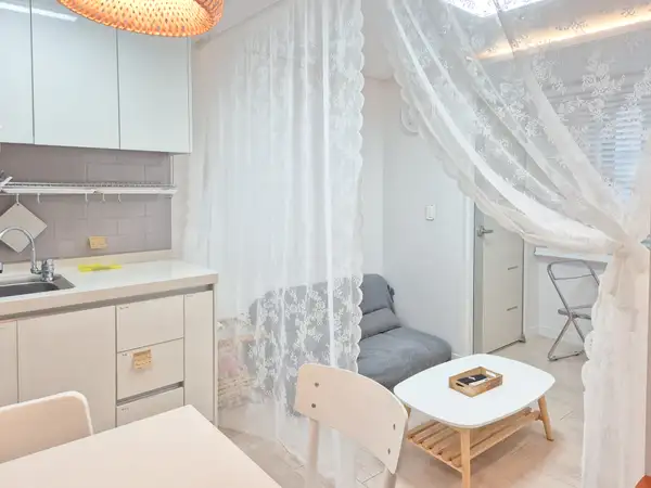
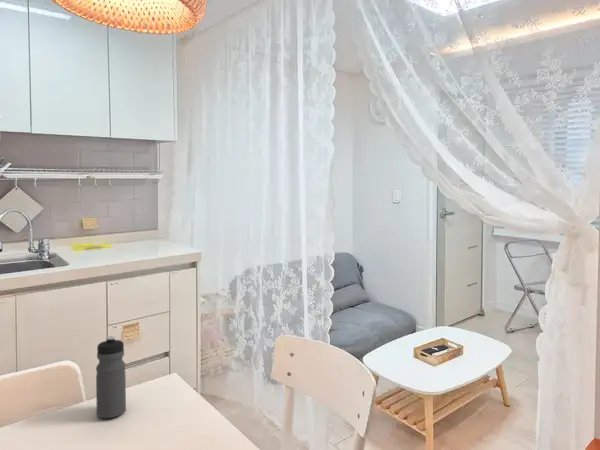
+ water bottle (111, 374)
